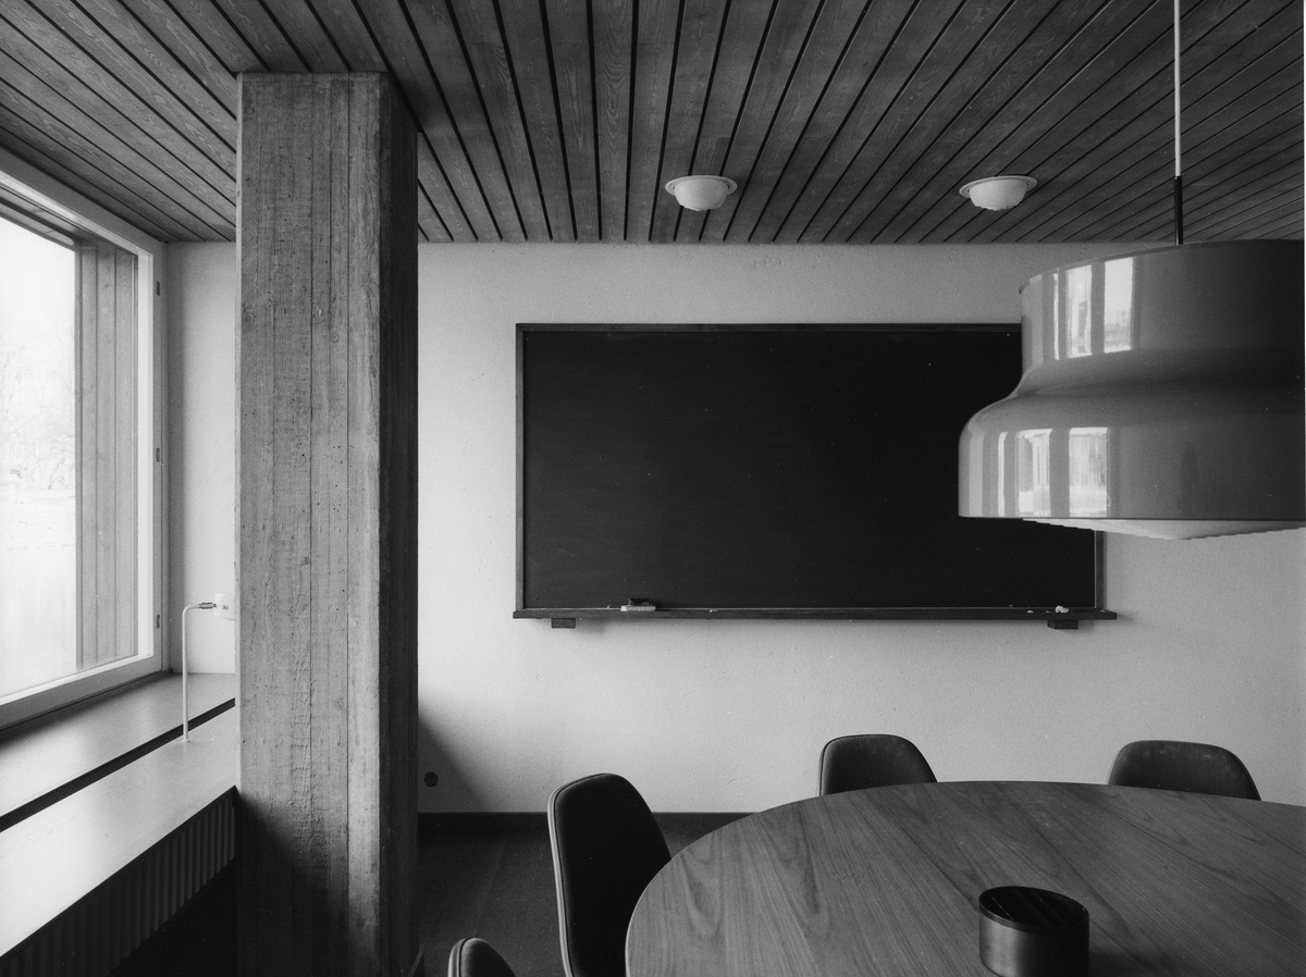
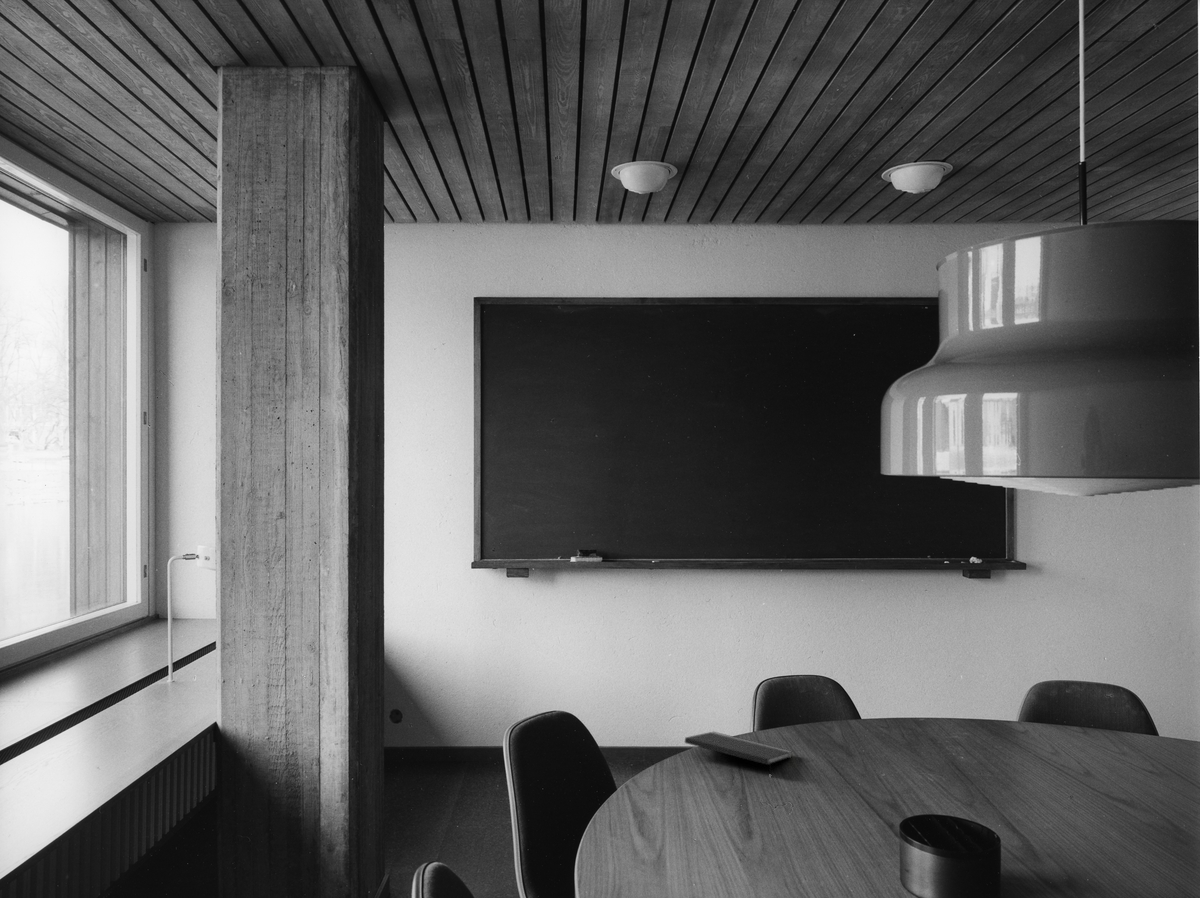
+ notepad (738, 747)
